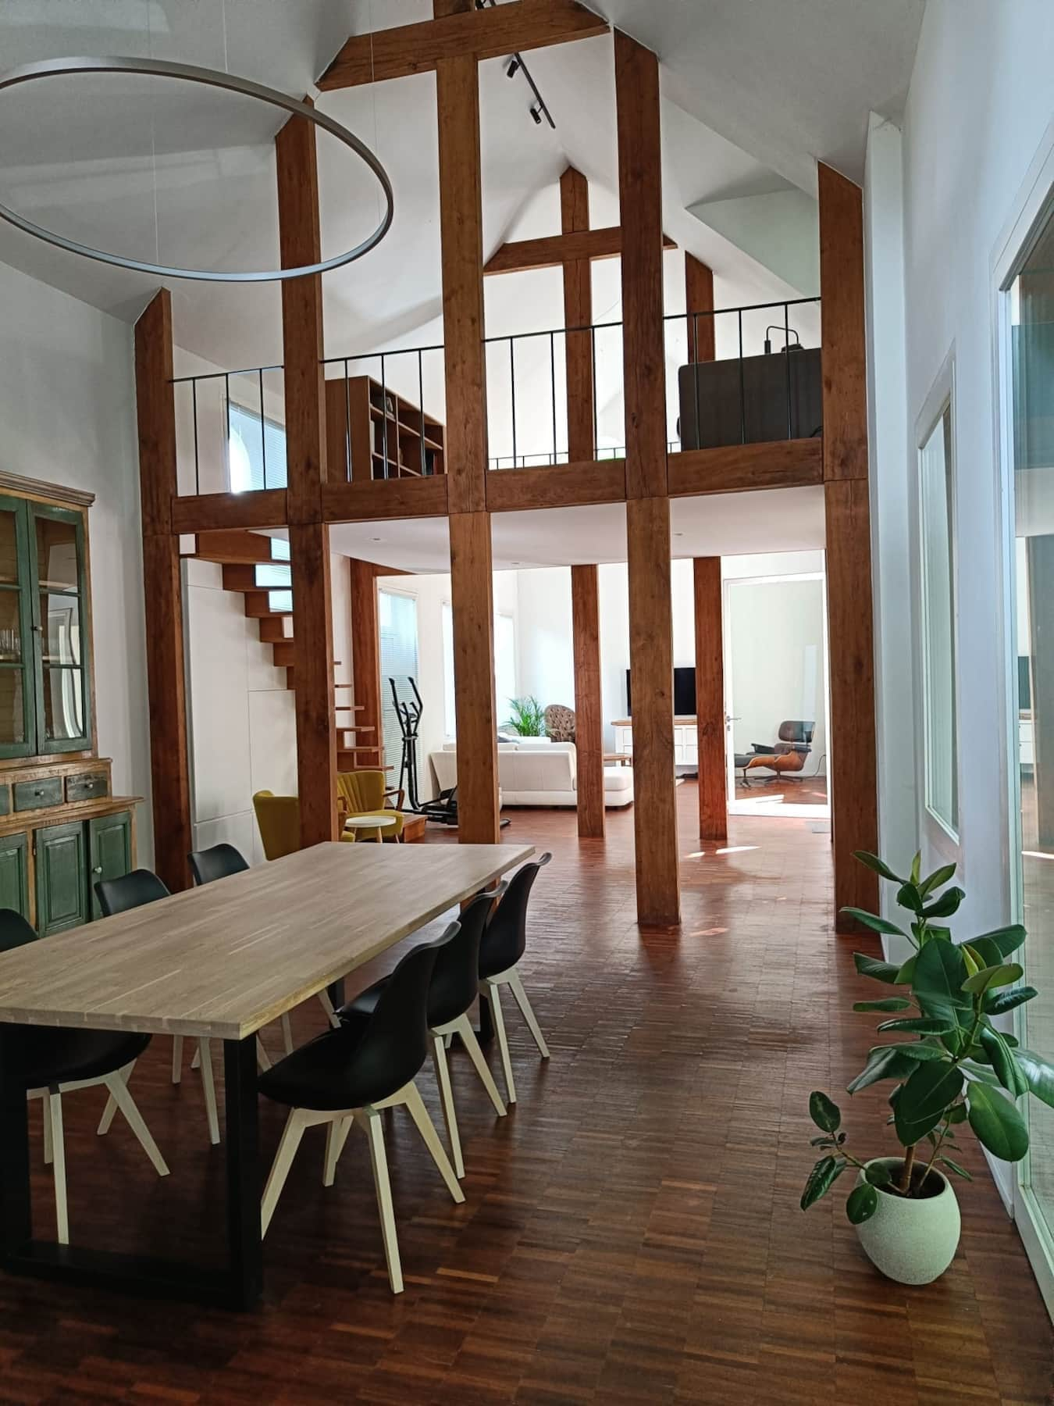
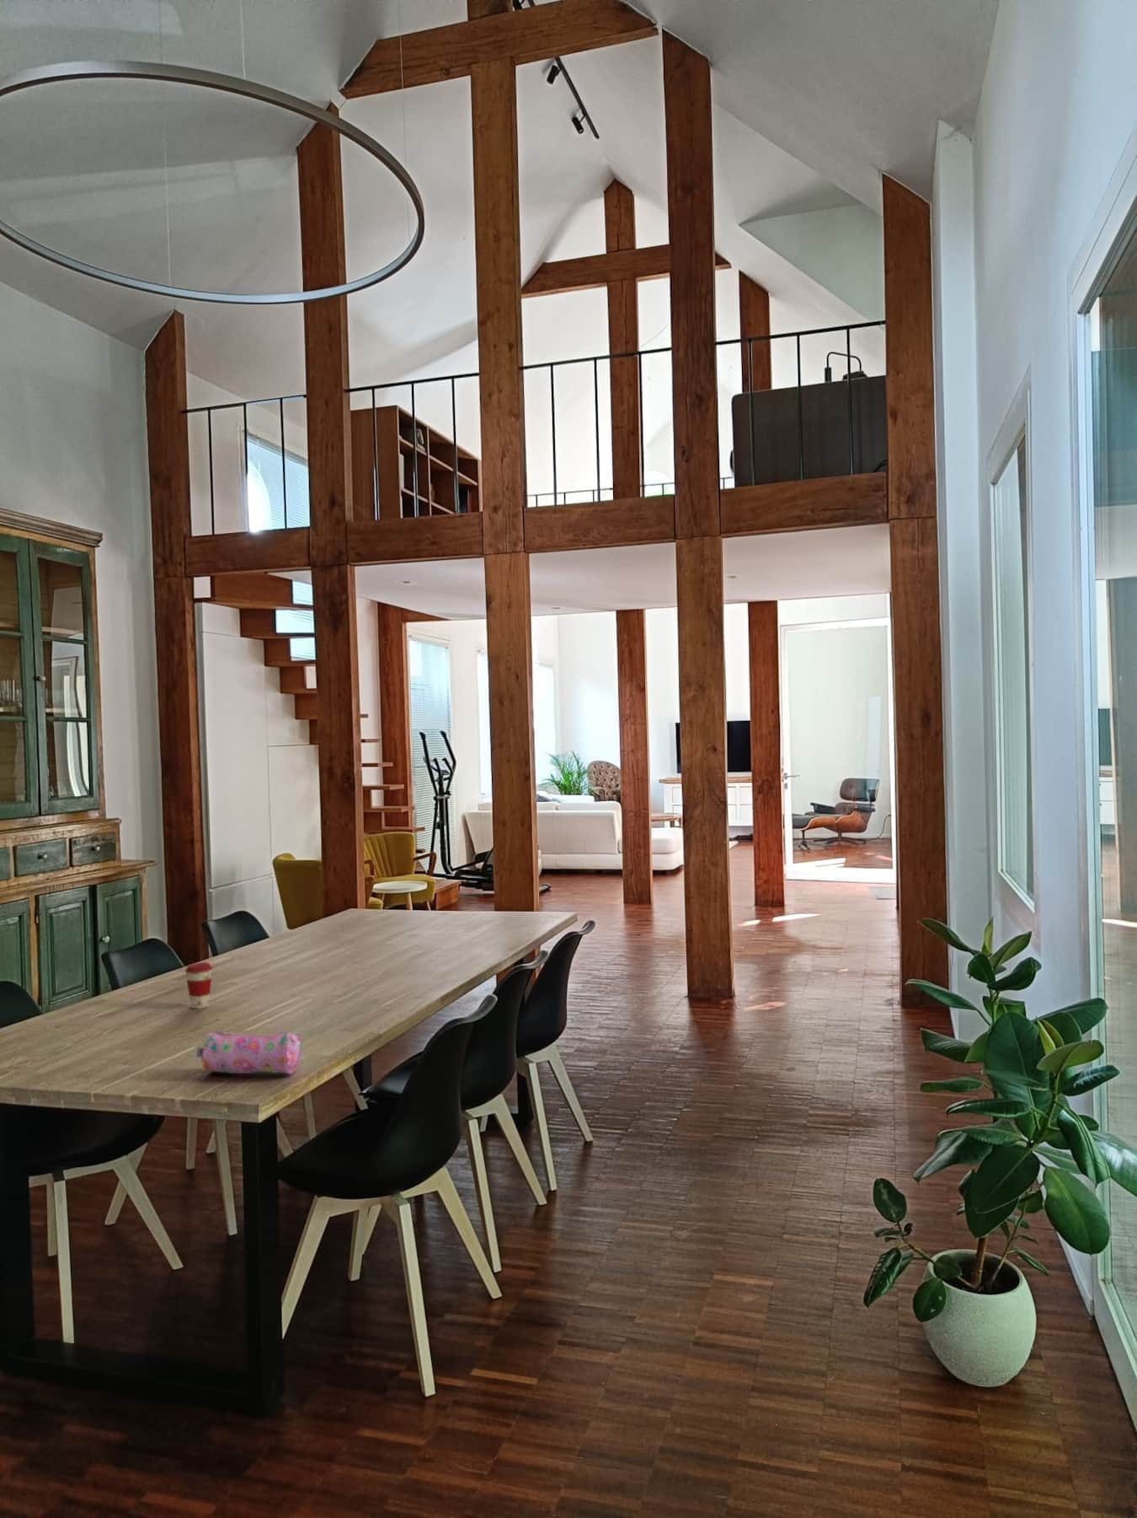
+ coffee cup (198, 985)
+ pencil case (250, 1052)
